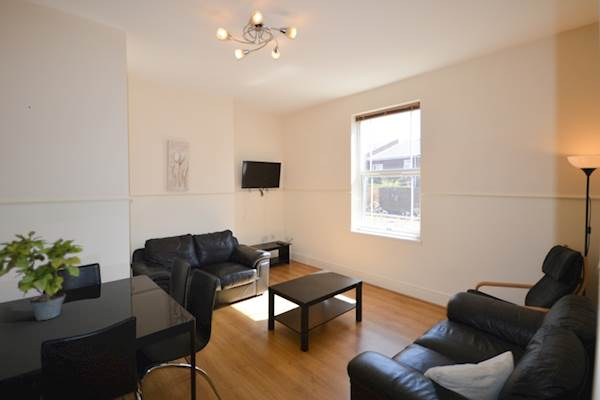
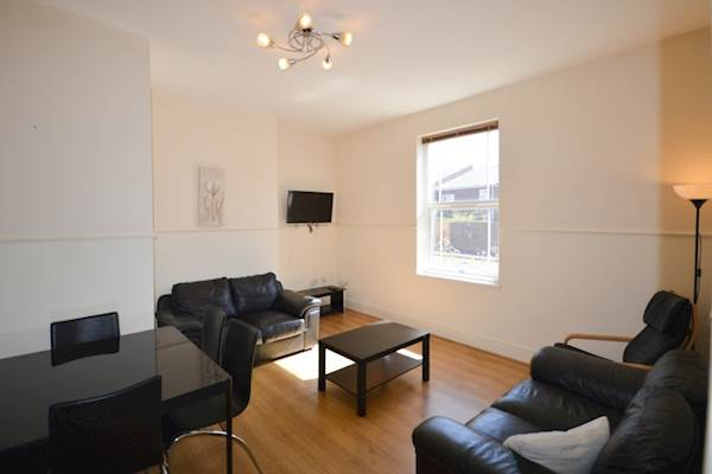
- potted plant (40, 274)
